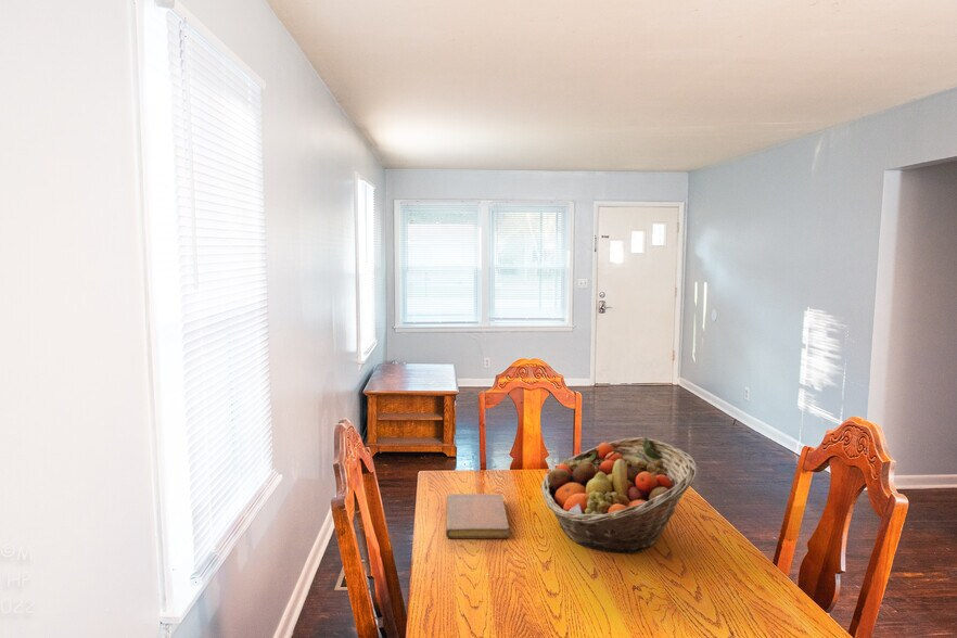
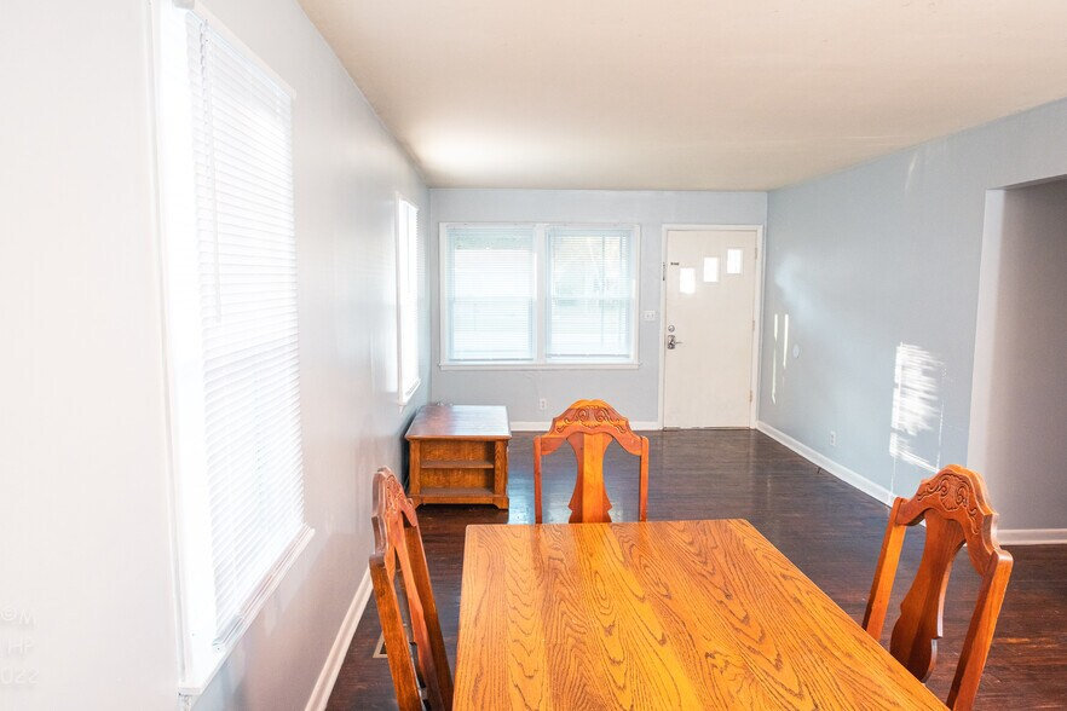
- notebook (475, 514)
- fruit basket (615, 488)
